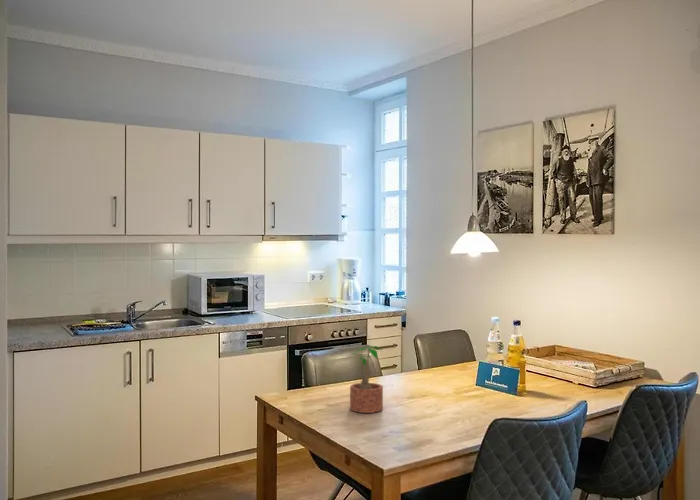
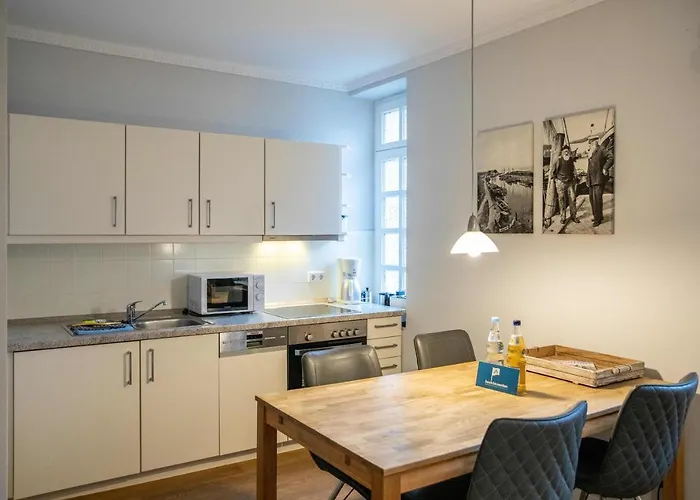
- potted plant (367, 377)
